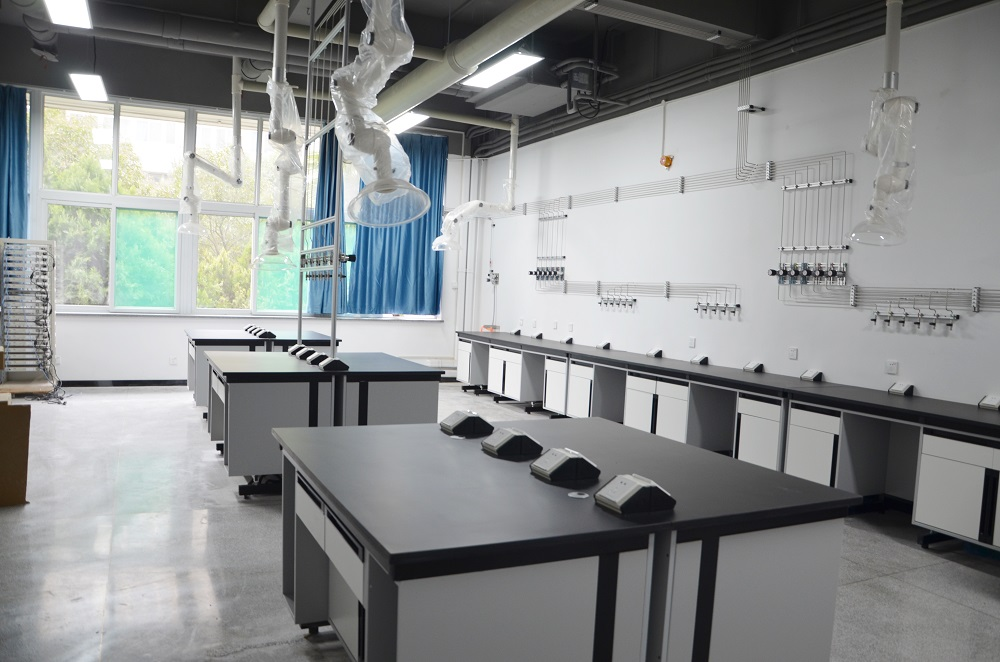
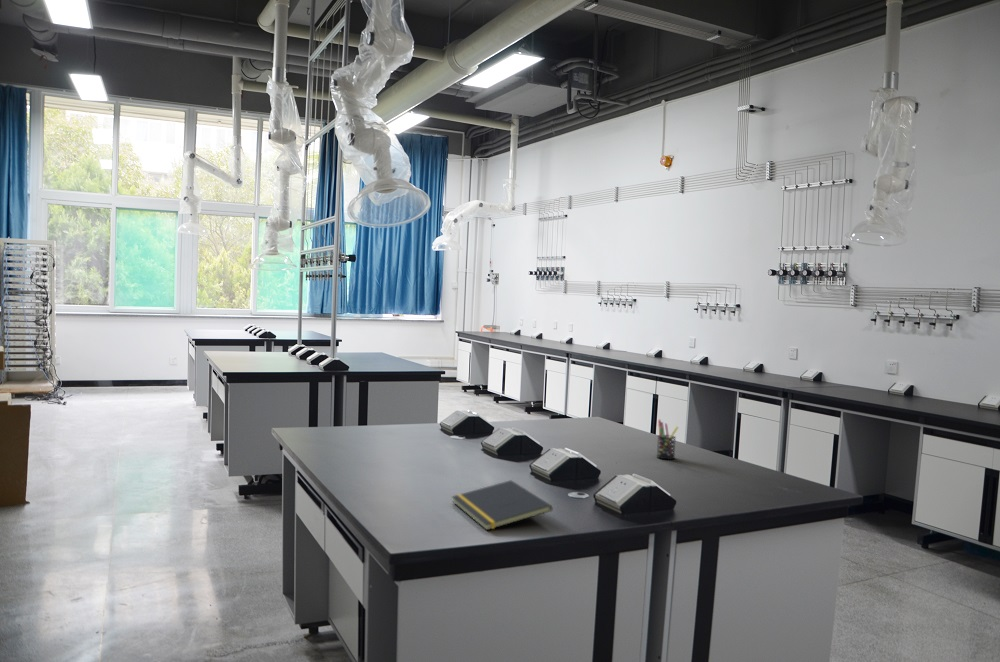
+ notepad (499, 503)
+ pen holder (664, 439)
